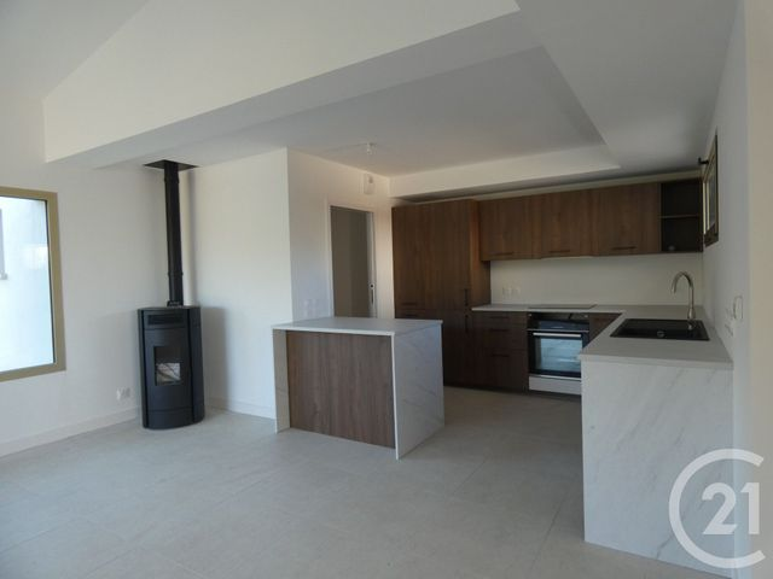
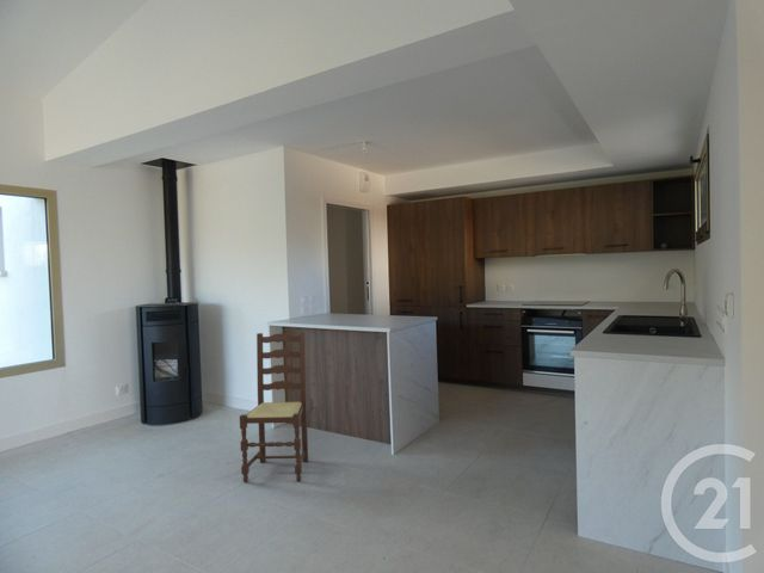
+ dining chair (276, 403)
